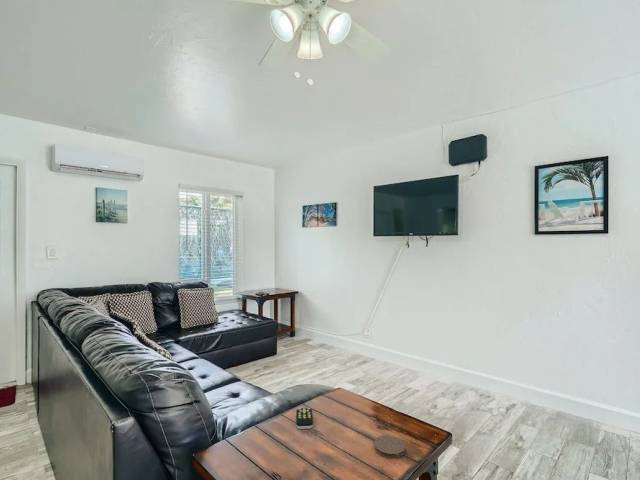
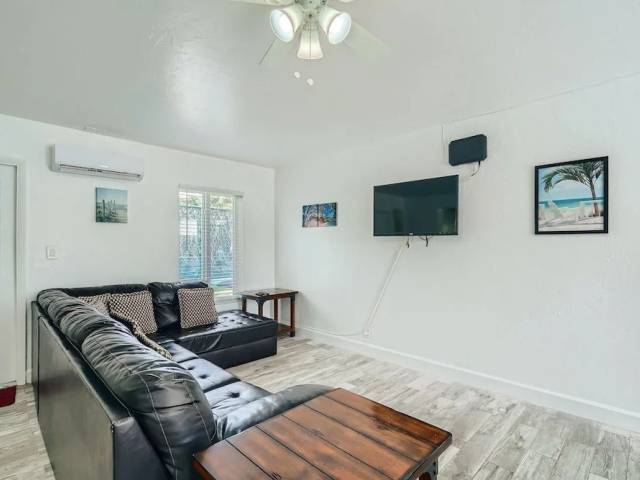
- remote control (304, 417)
- coaster (389, 446)
